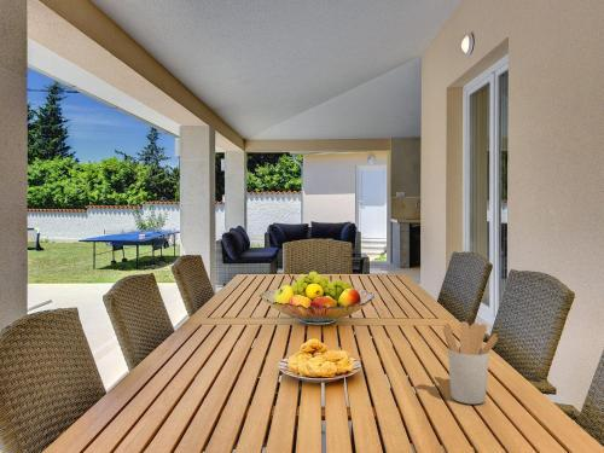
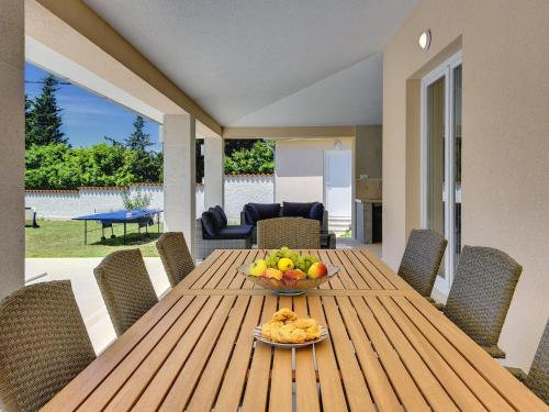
- utensil holder (469, 359)
